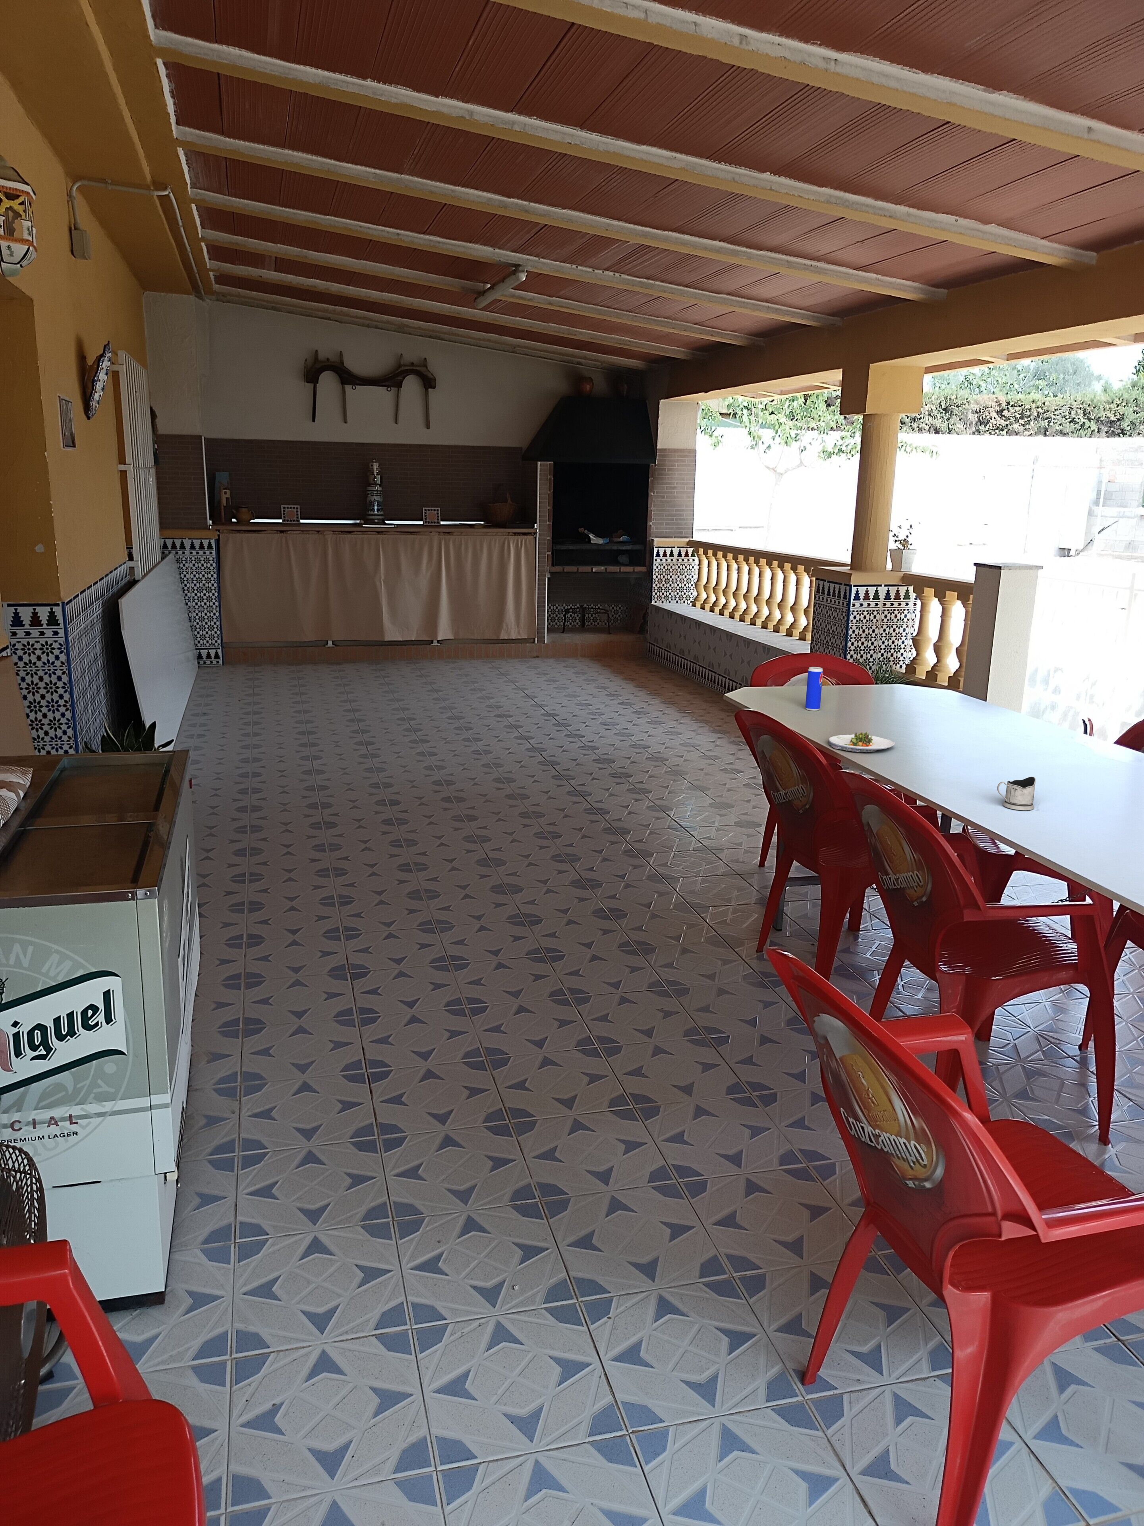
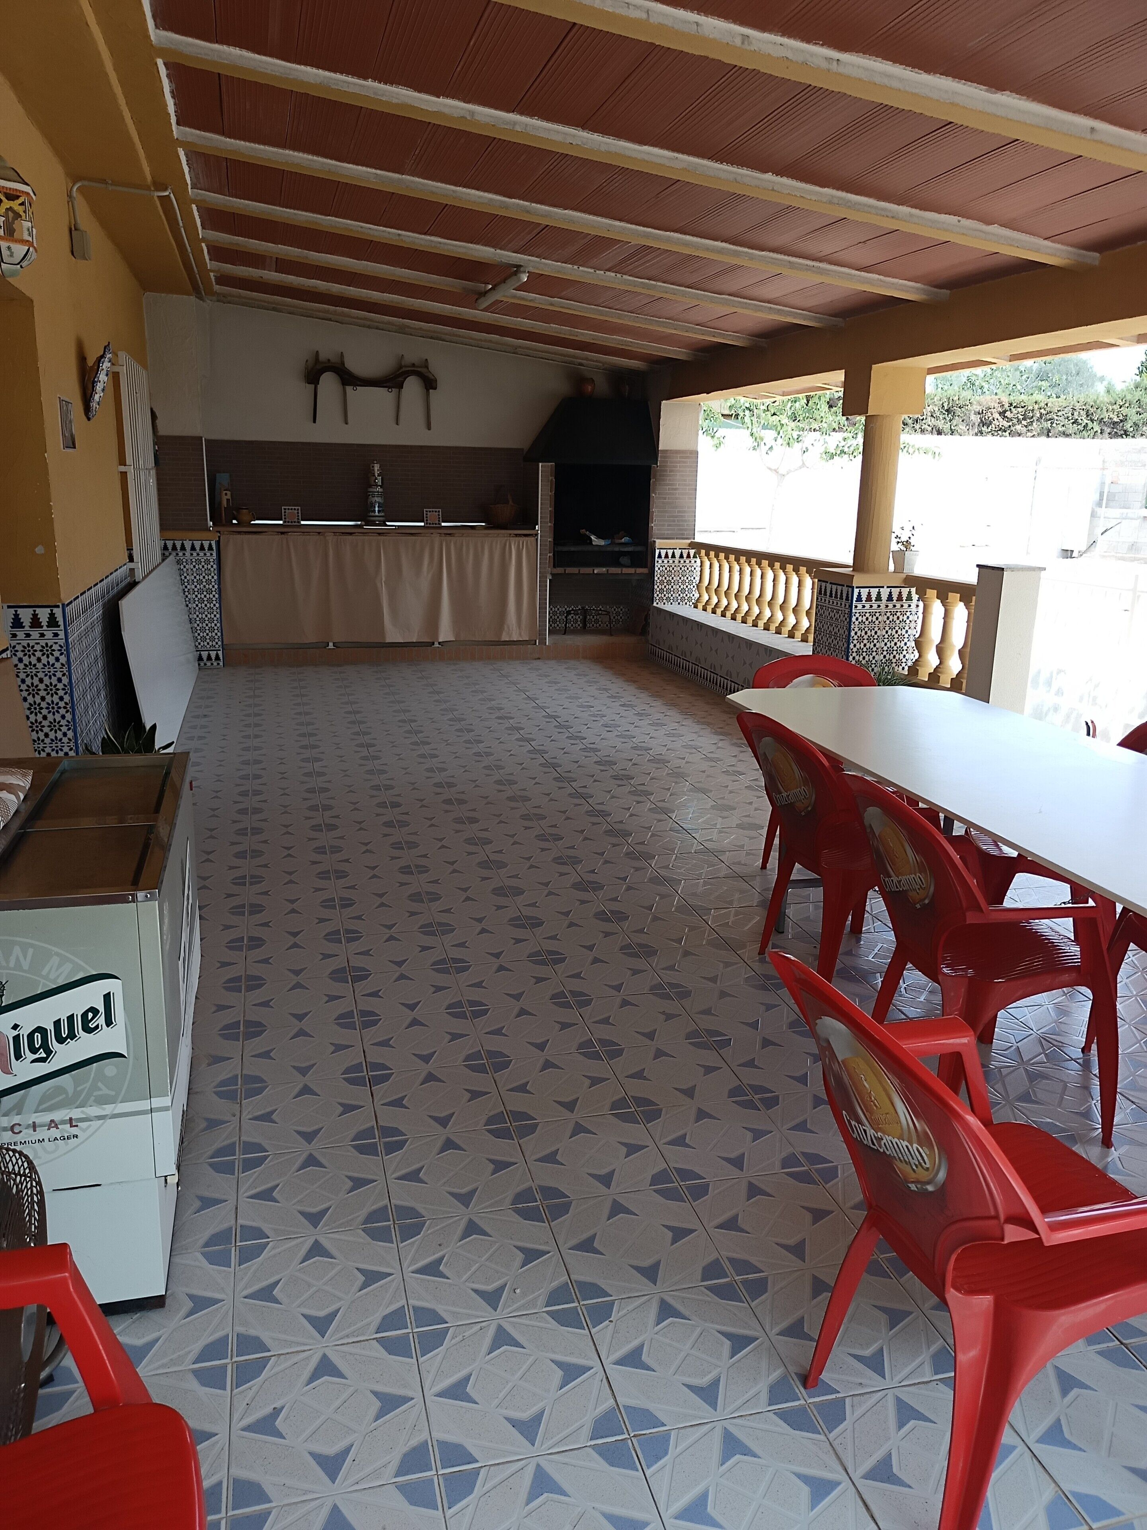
- beverage can (814, 689)
- tea glass holder (1015, 792)
- salad plate (860, 739)
